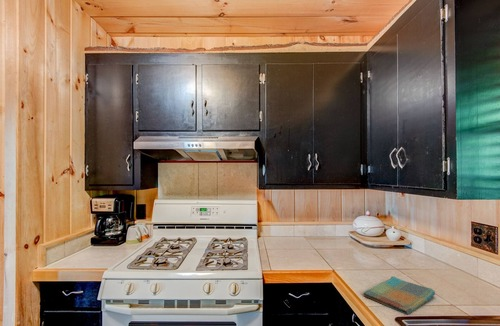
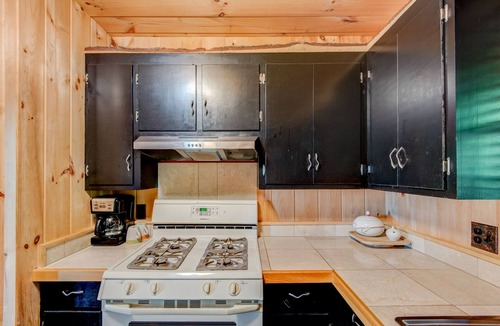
- dish towel (399, 293)
